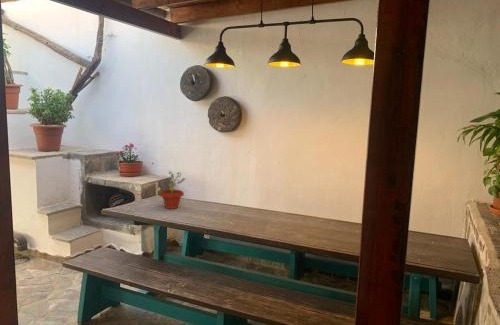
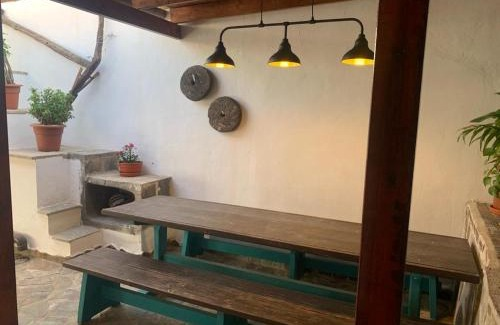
- potted plant (172, 189)
